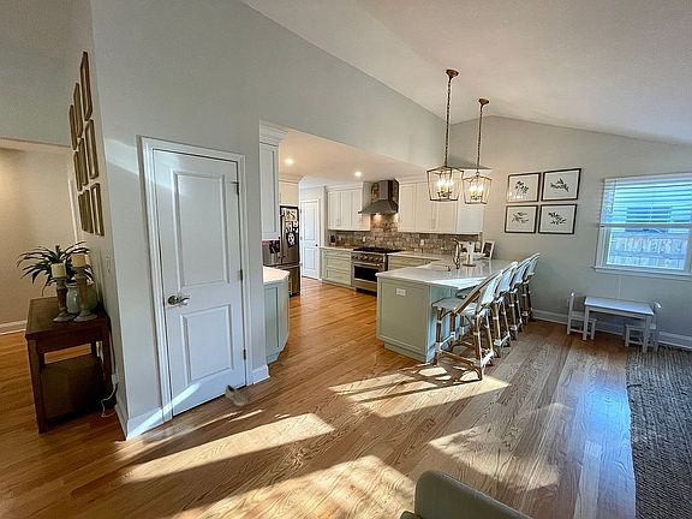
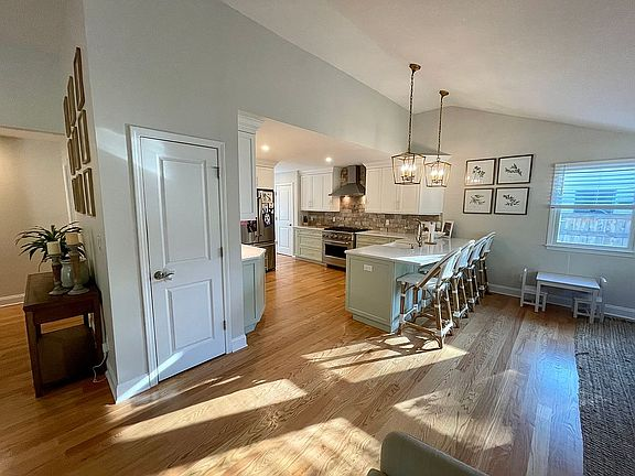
- shoe (237, 393)
